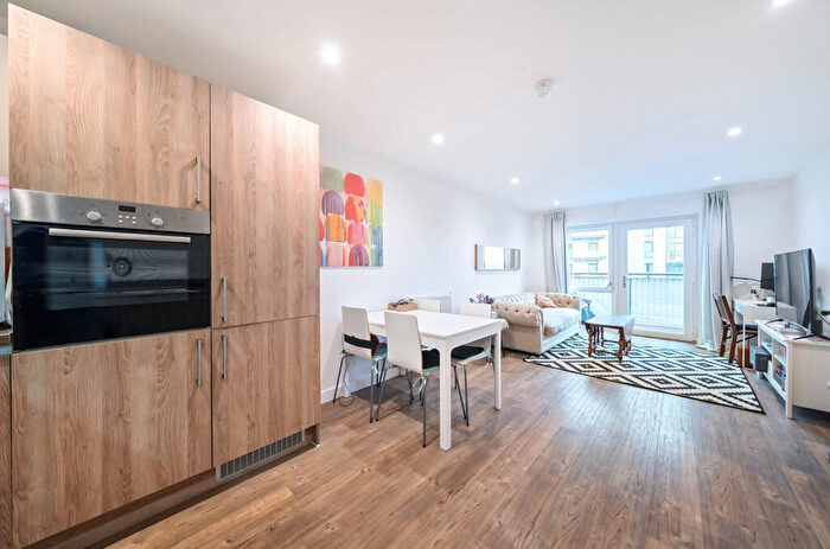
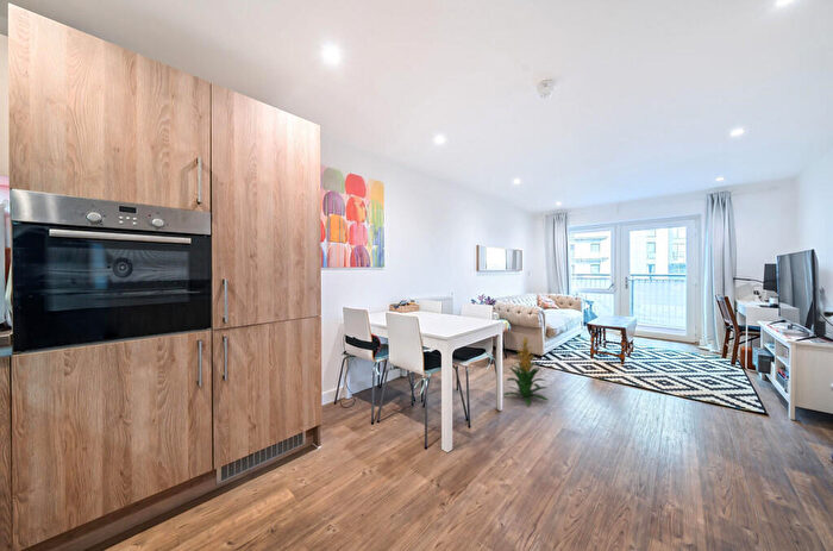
+ indoor plant (525, 367)
